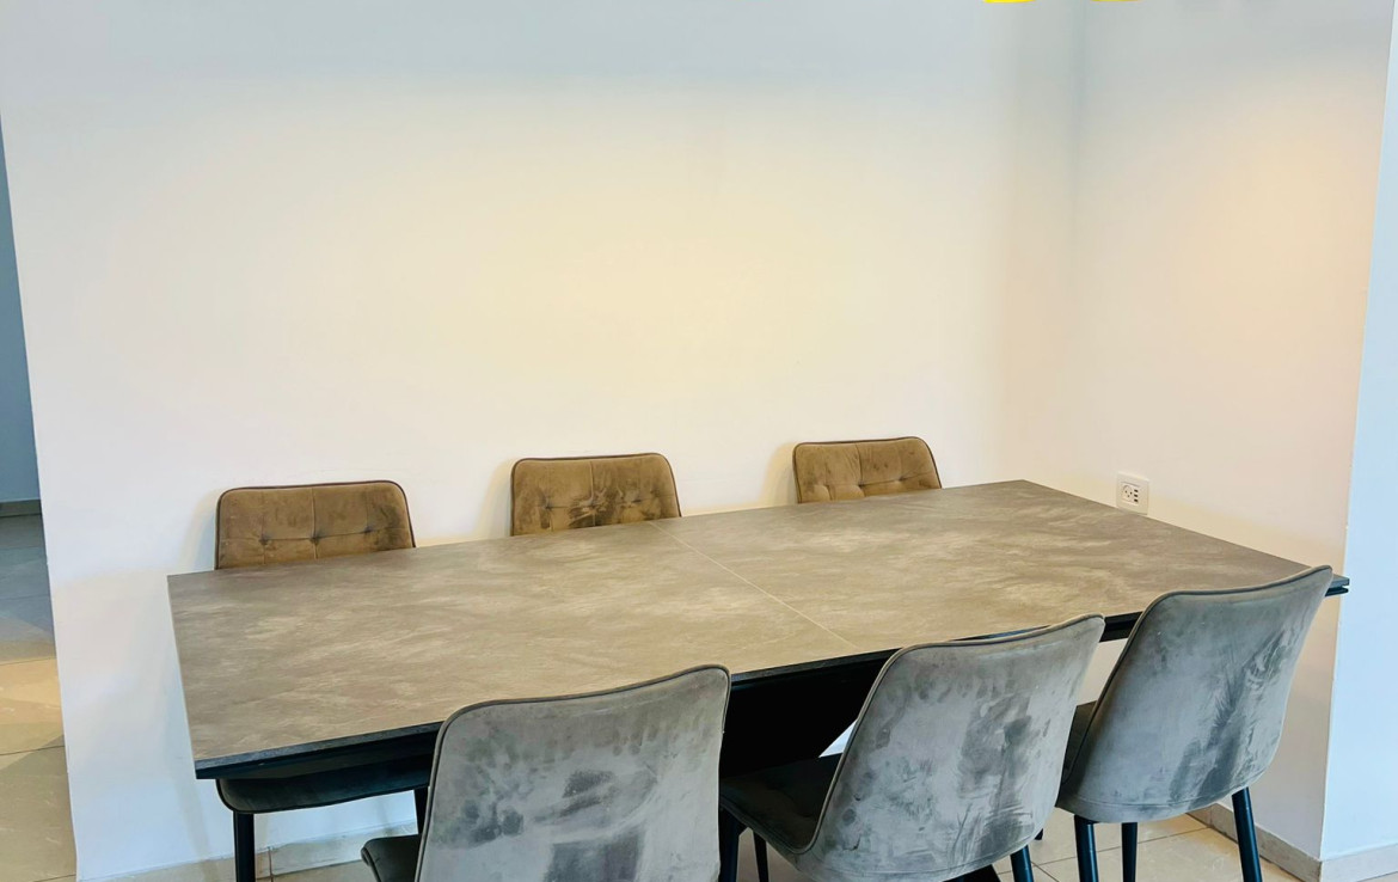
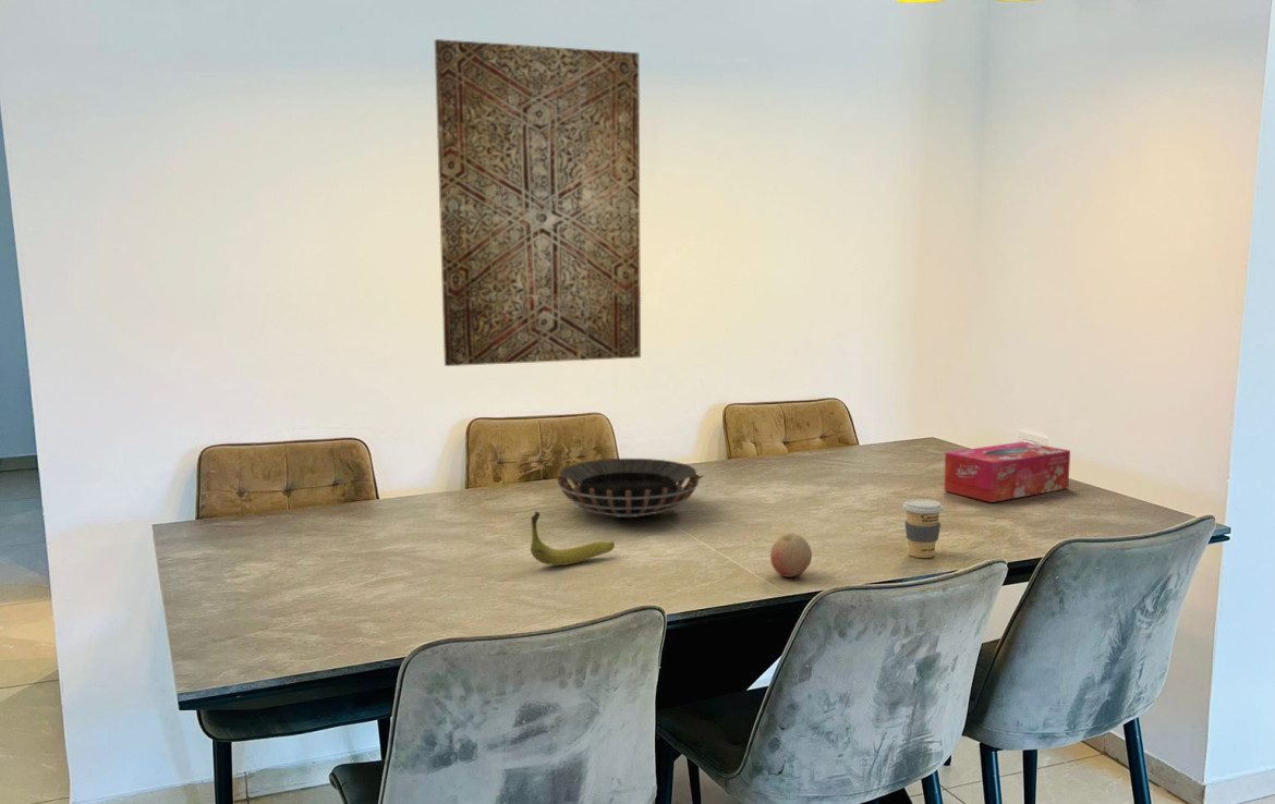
+ banana (574, 547)
+ fruit (790, 555)
+ coffee cup (922, 528)
+ decorative bowl (630, 491)
+ tissue box (1007, 470)
+ wall art (542, 207)
